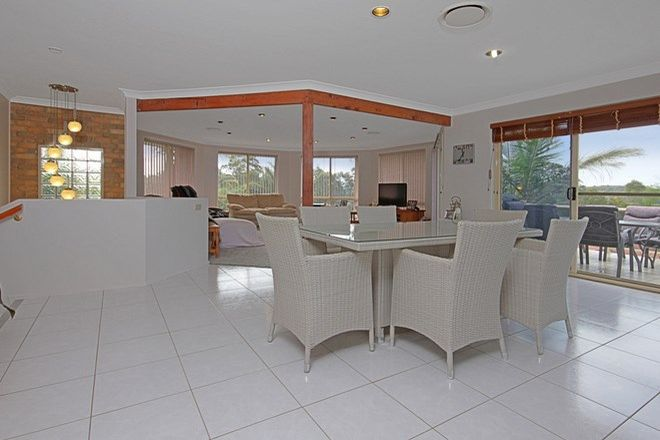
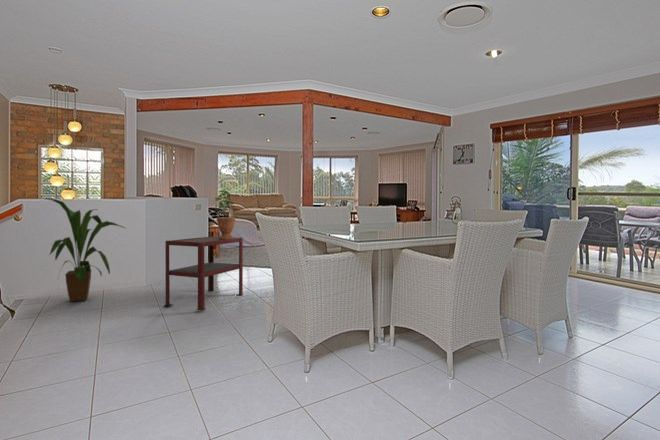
+ potted plant (223, 211)
+ side table (206, 269)
+ house plant (88, 249)
